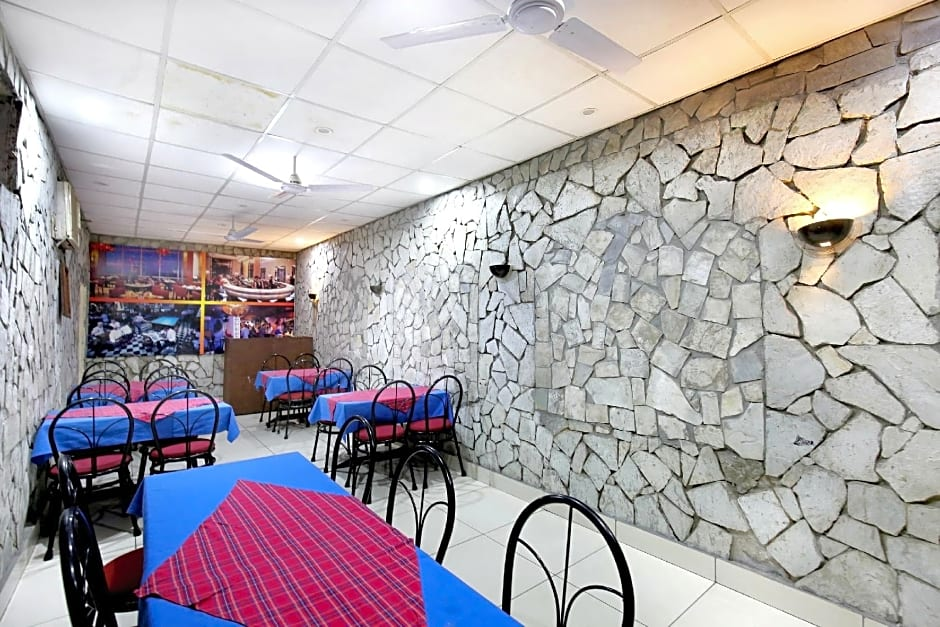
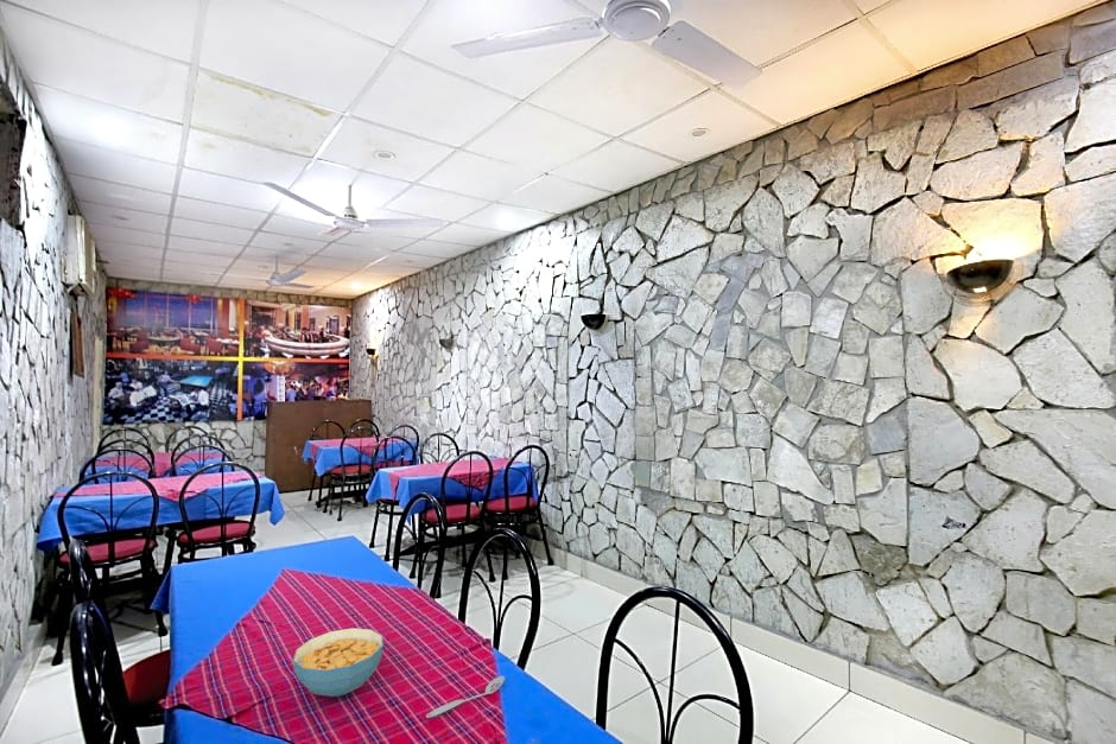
+ spoon (467, 699)
+ cereal bowl (340, 668)
